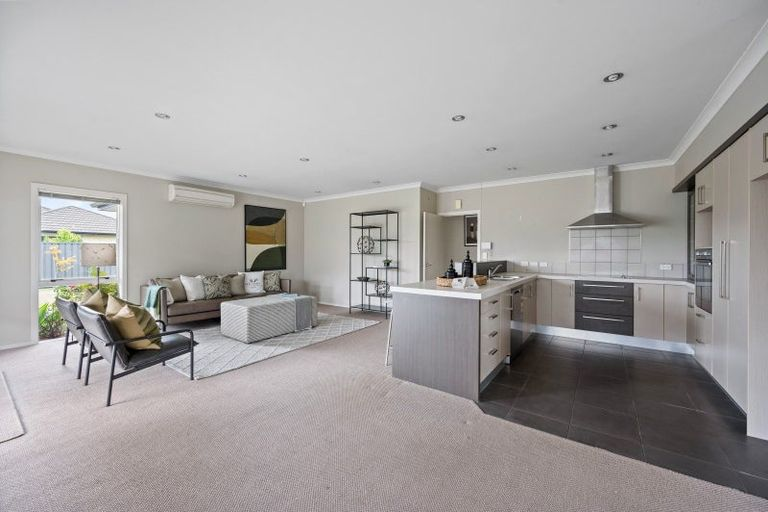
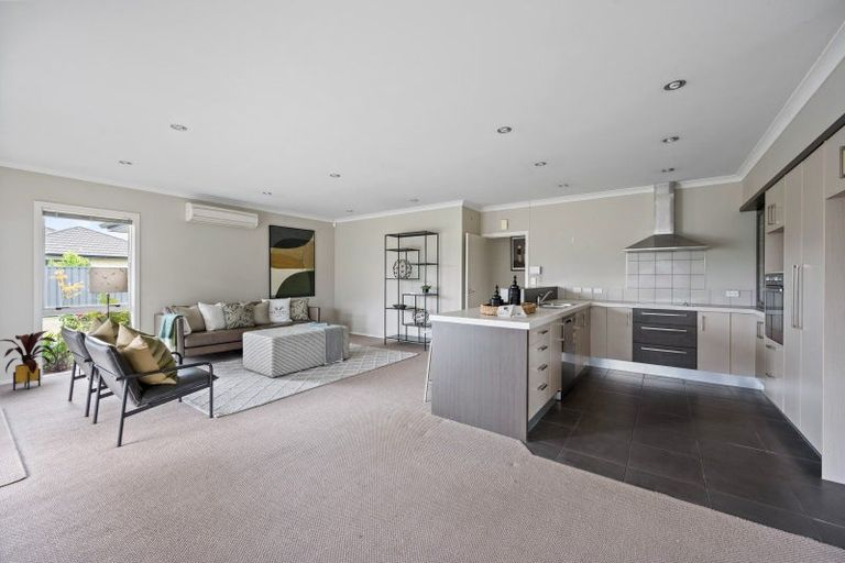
+ house plant (25, 360)
